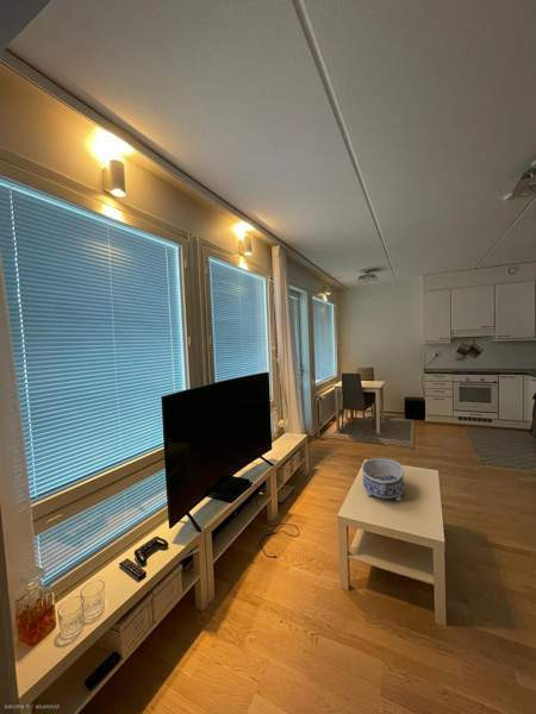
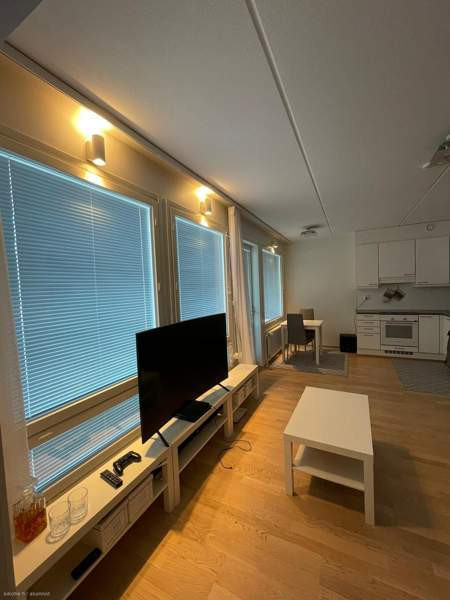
- decorative bowl (382, 478)
